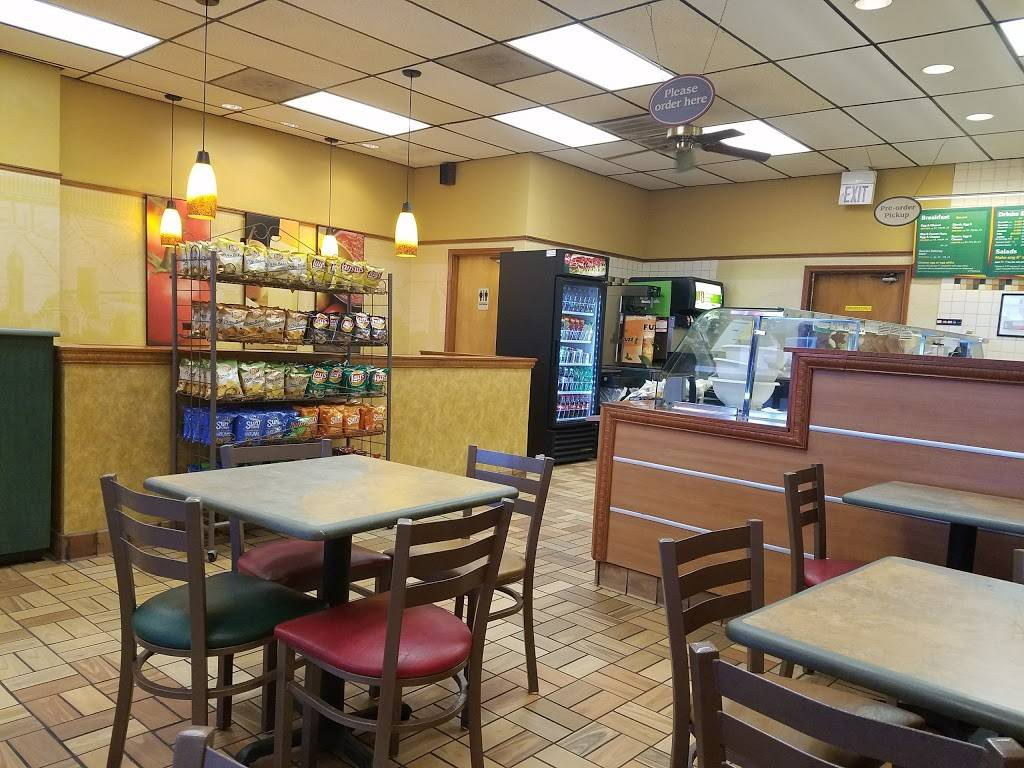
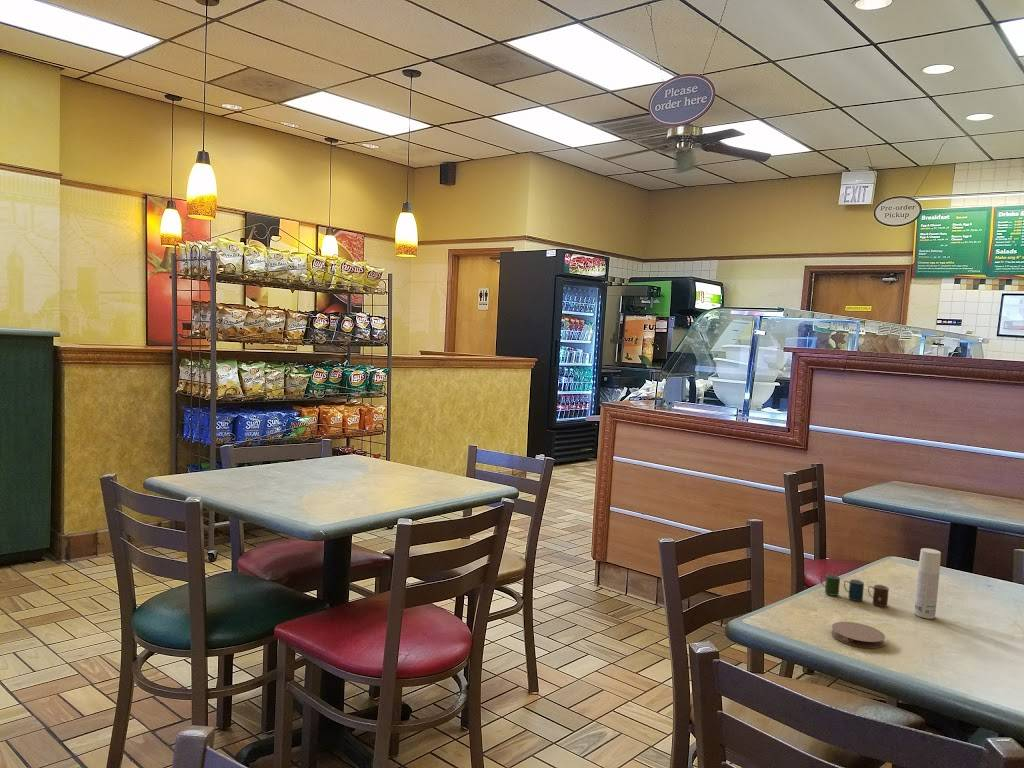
+ cup (853, 583)
+ bottle (927, 583)
+ coaster (857, 634)
